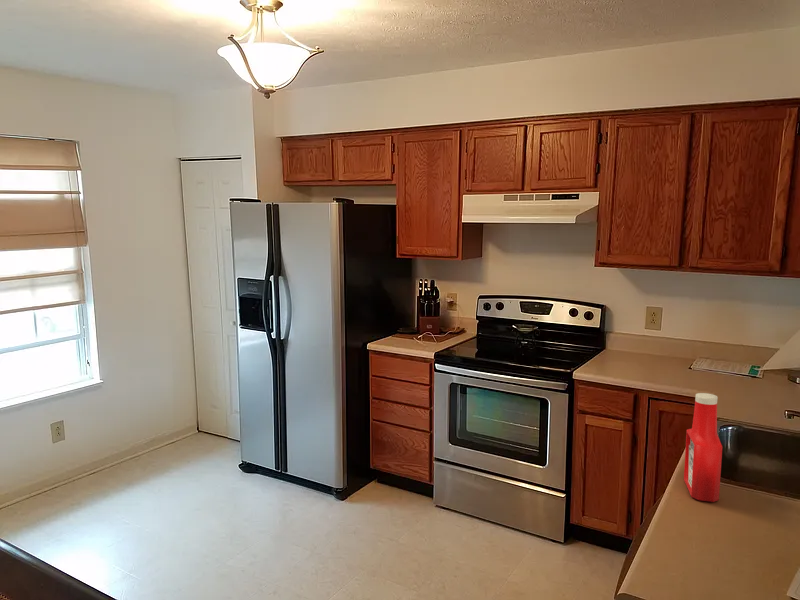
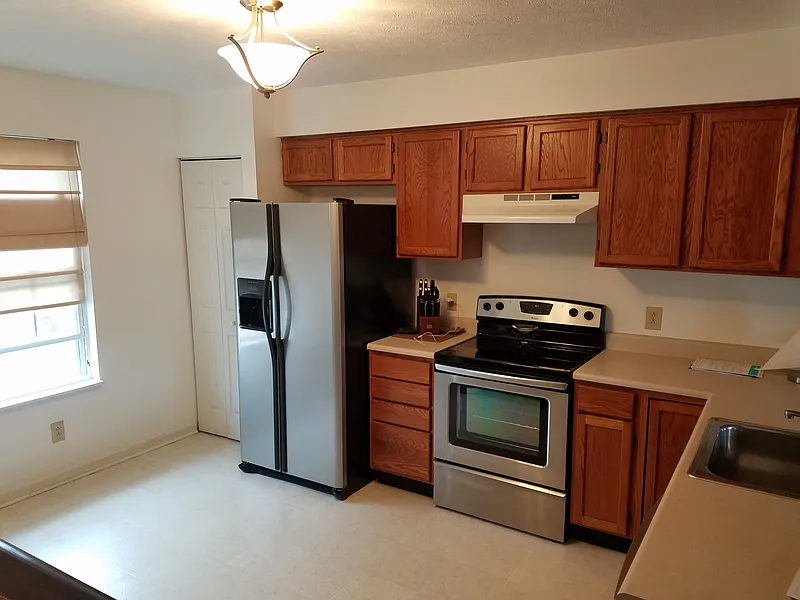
- soap bottle (703, 442)
